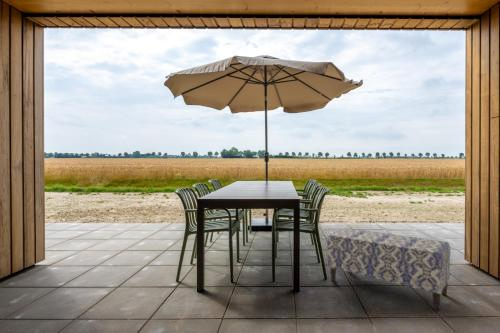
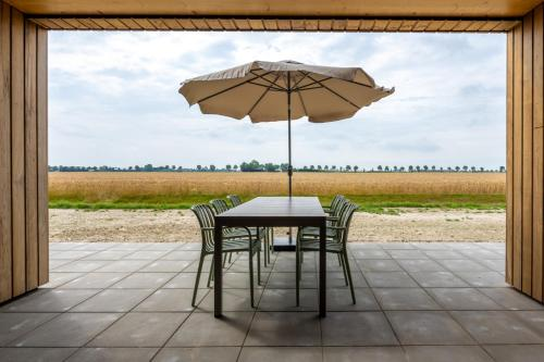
- bench (385, 262)
